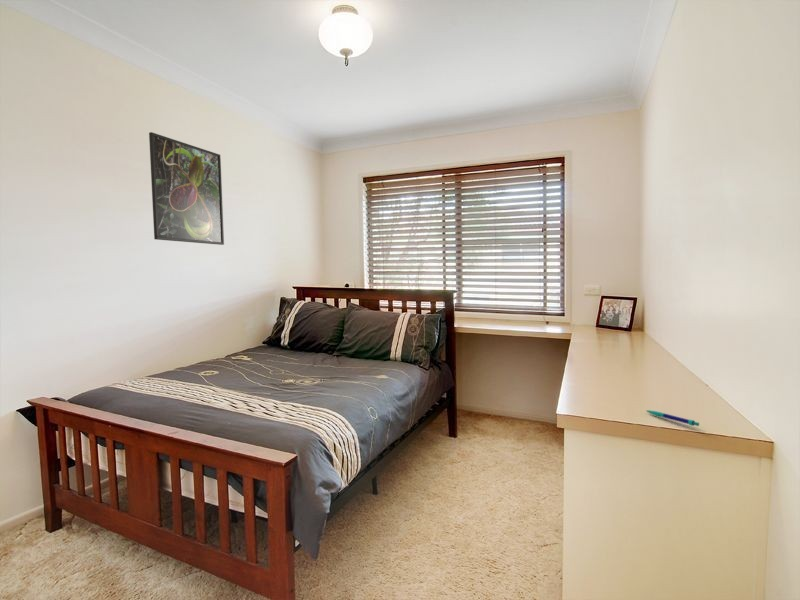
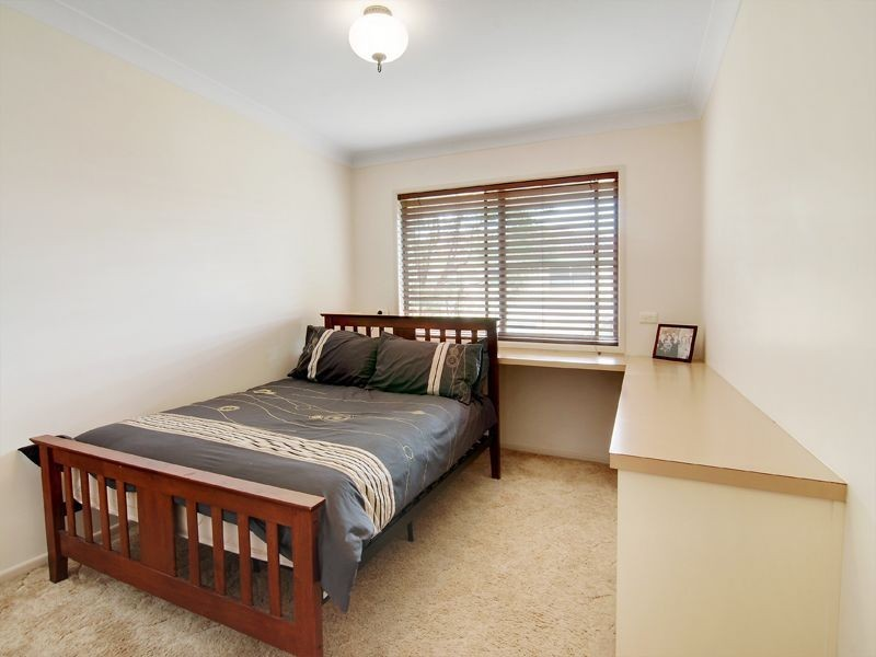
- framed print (189, 193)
- pen (670, 416)
